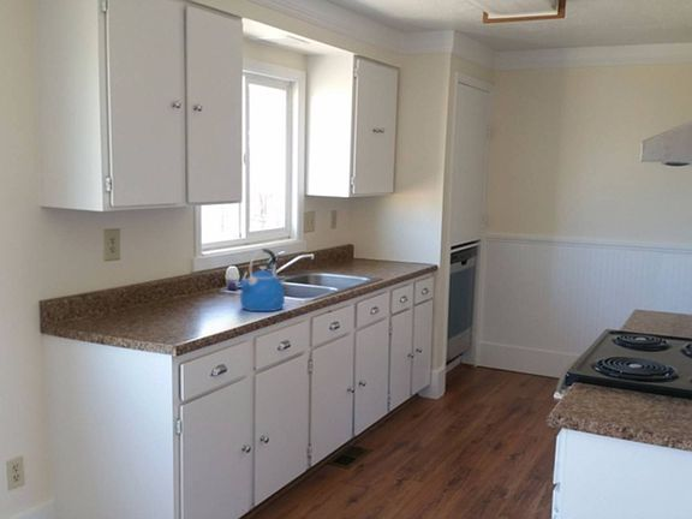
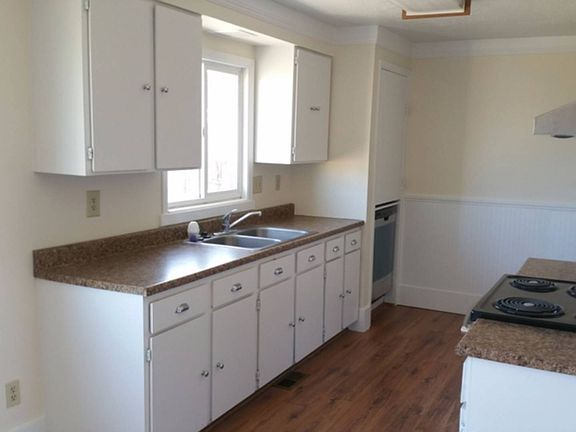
- kettle (258, 279)
